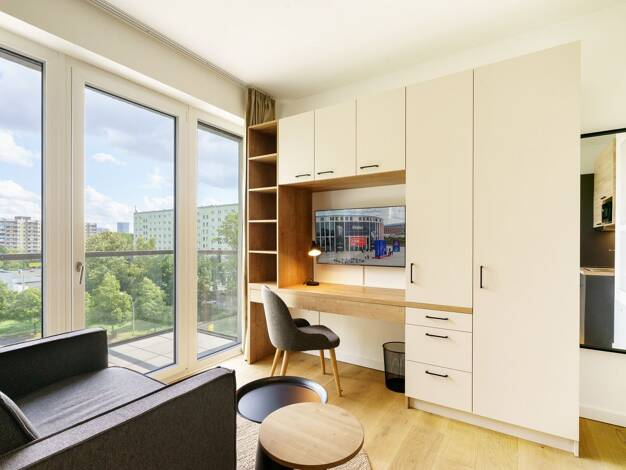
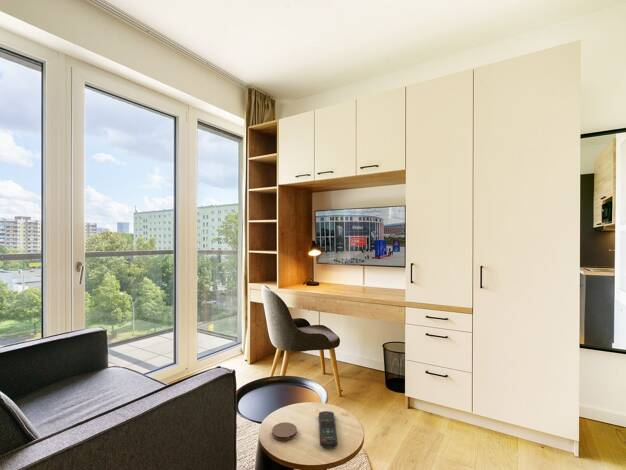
+ remote control (327, 427)
+ coaster (284, 431)
